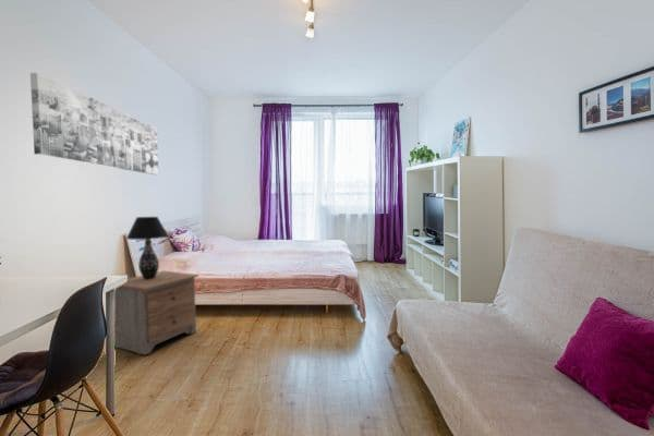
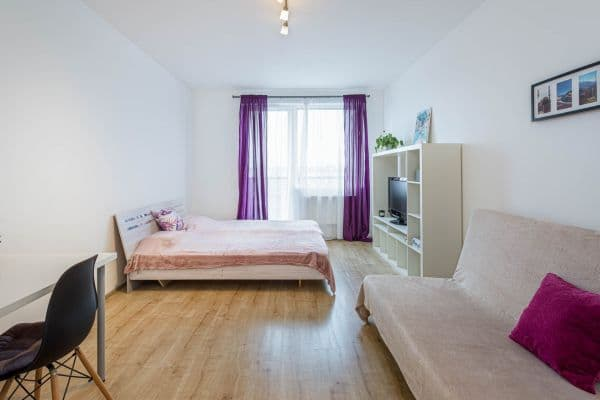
- nightstand (156, 308)
- wall art (111, 137)
- table lamp (148, 247)
